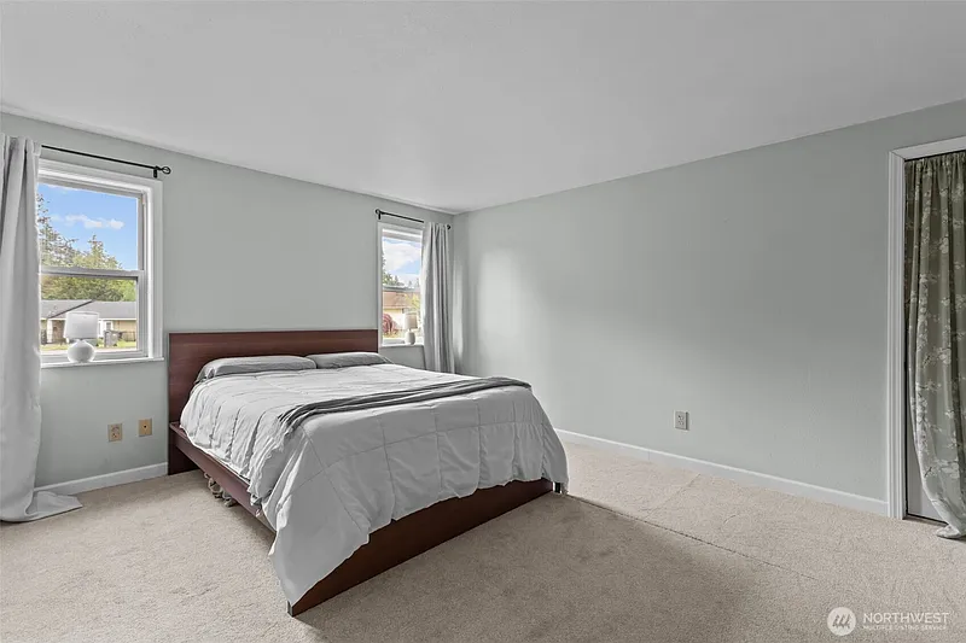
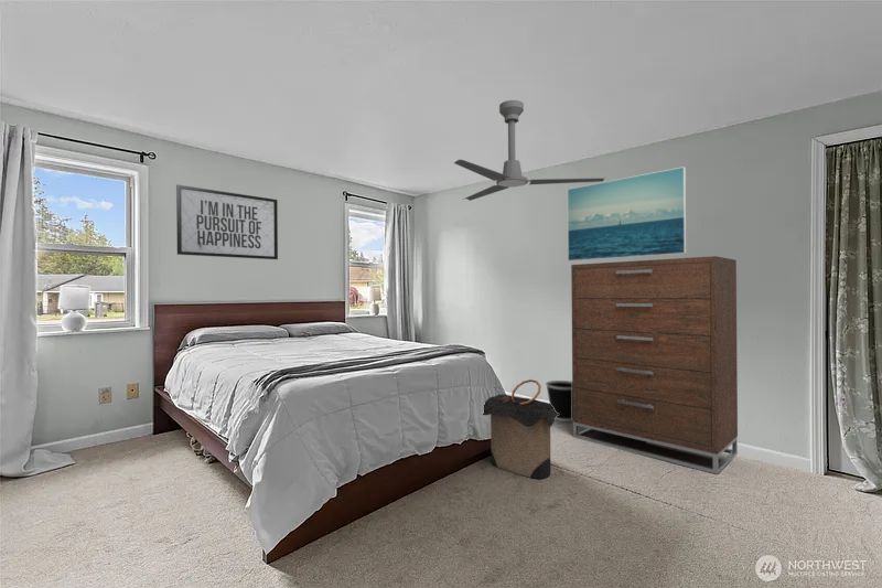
+ wastebasket (563, 400)
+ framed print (621, 218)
+ dresser (648, 354)
+ ceiling fan (514, 142)
+ mirror (230, 224)
+ laundry hamper (517, 424)
